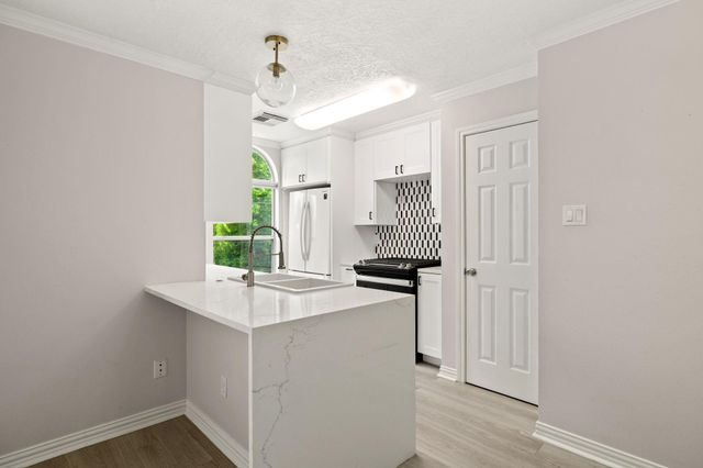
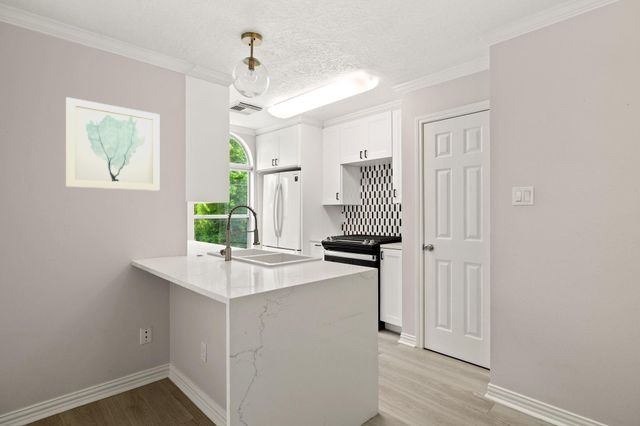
+ wall art (116, 147)
